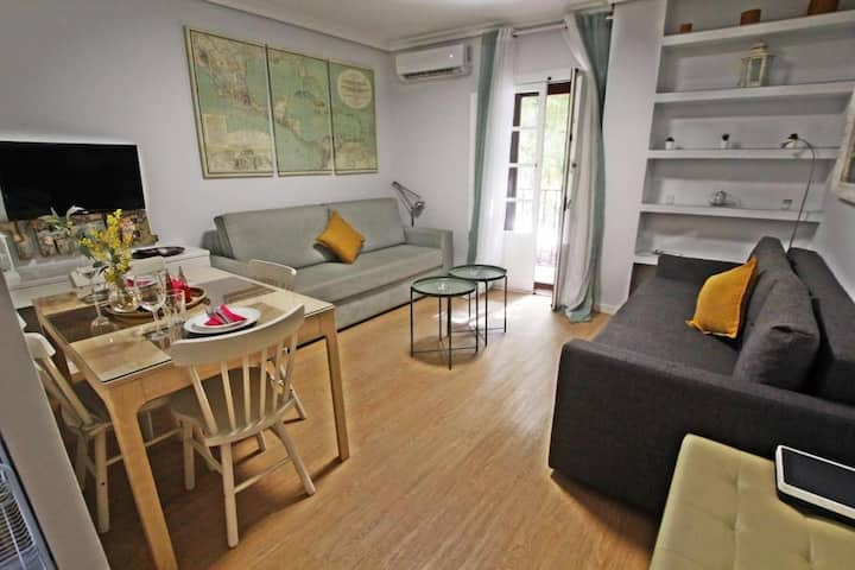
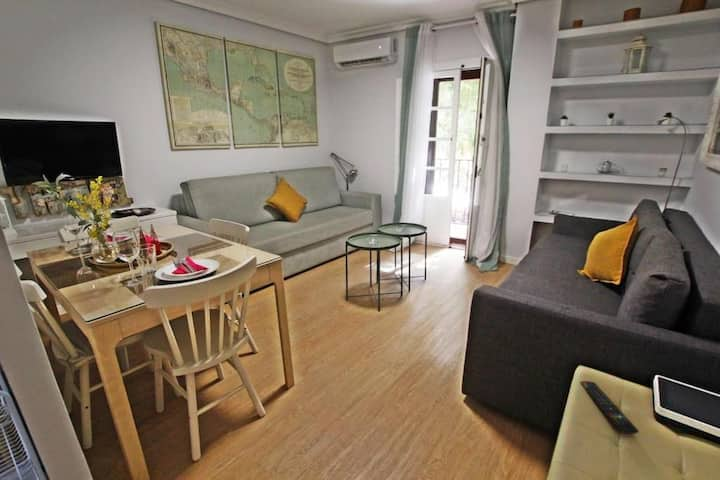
+ remote control (605, 405)
